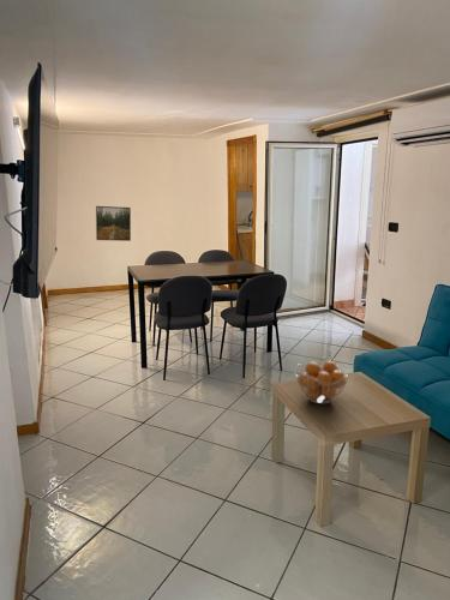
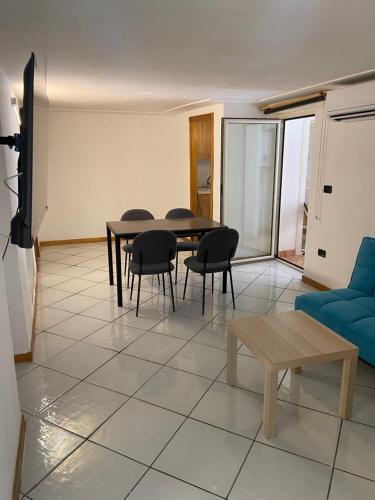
- fruit basket (320, 380)
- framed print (113, 223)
